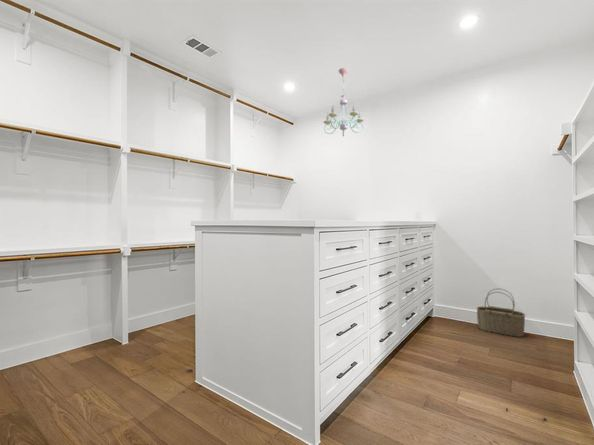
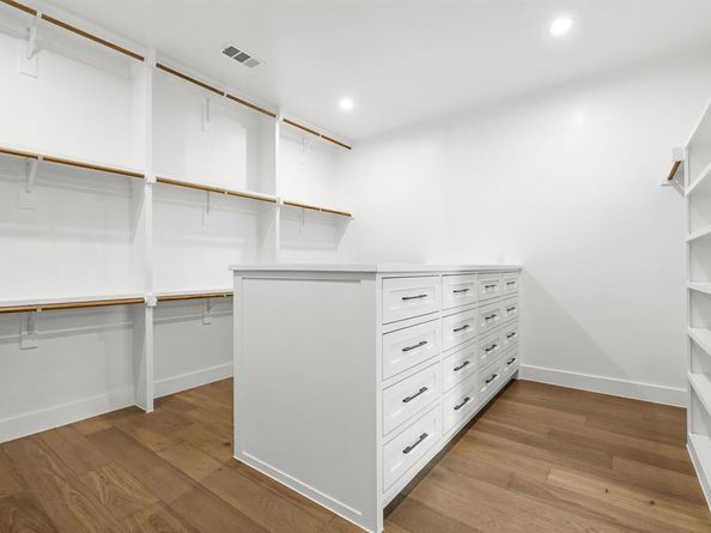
- chandelier (343, 102)
- wicker basket (499, 310)
